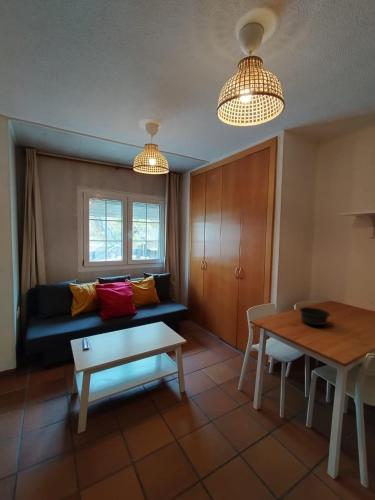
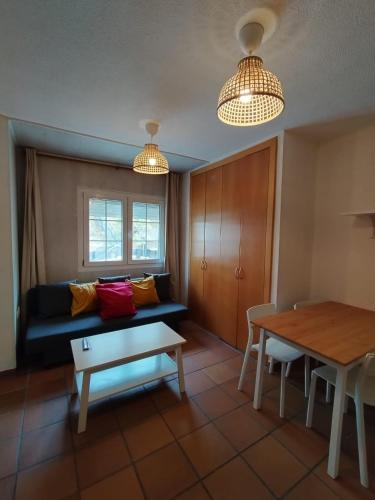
- bowl (313, 317)
